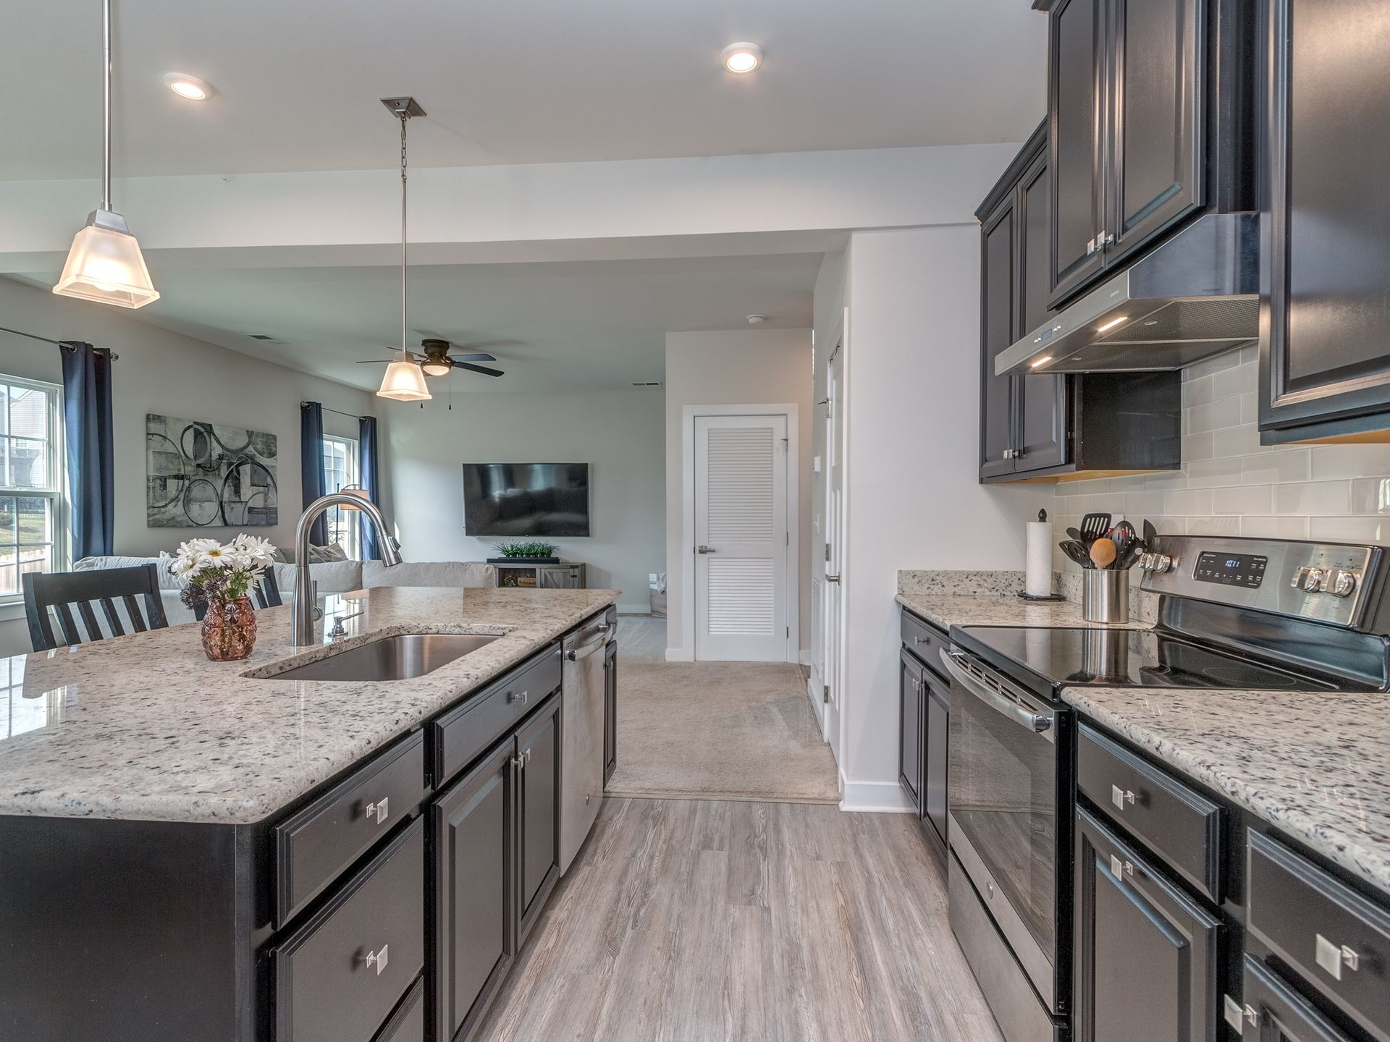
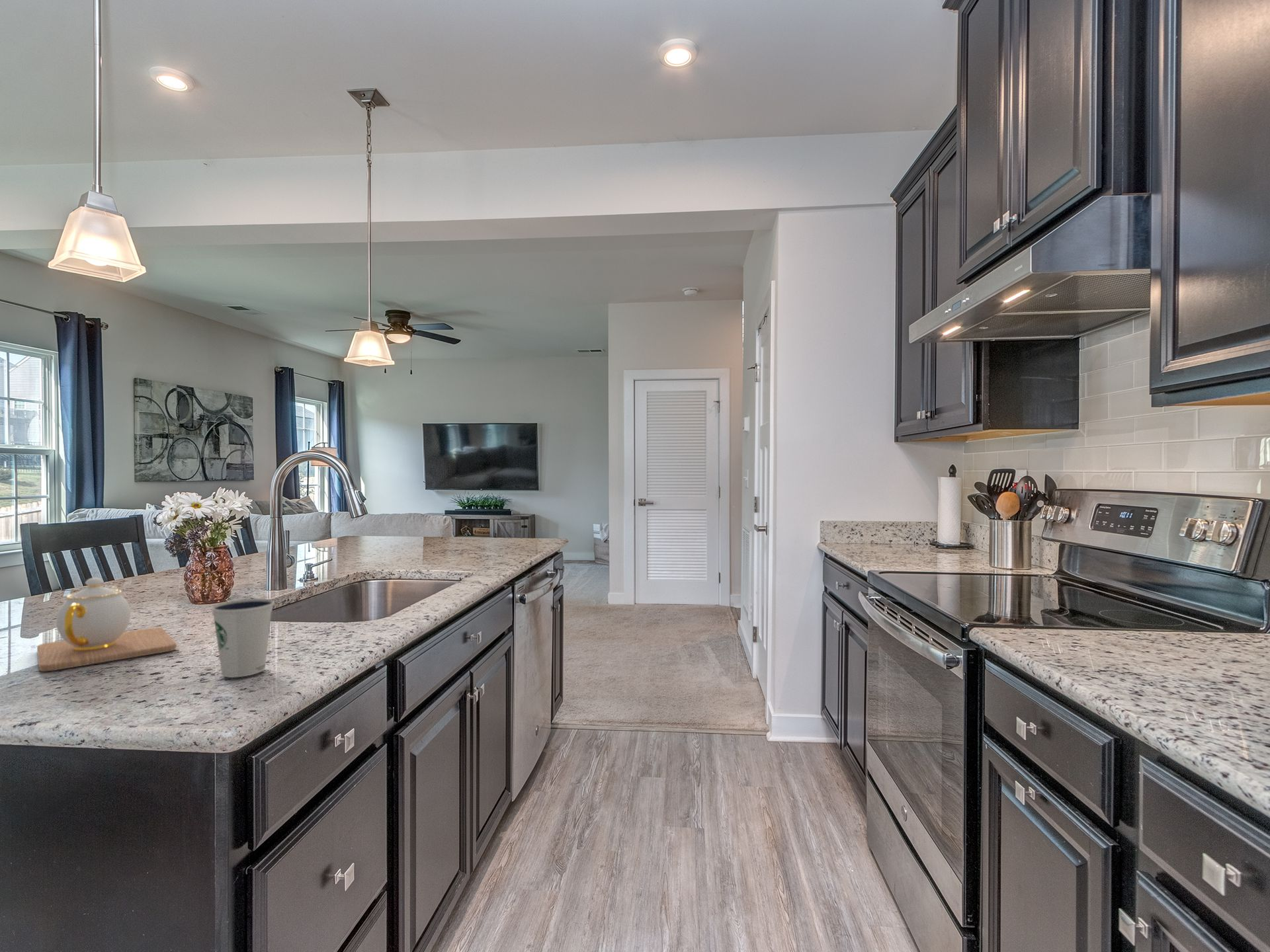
+ dixie cup (243, 638)
+ teapot (107, 613)
